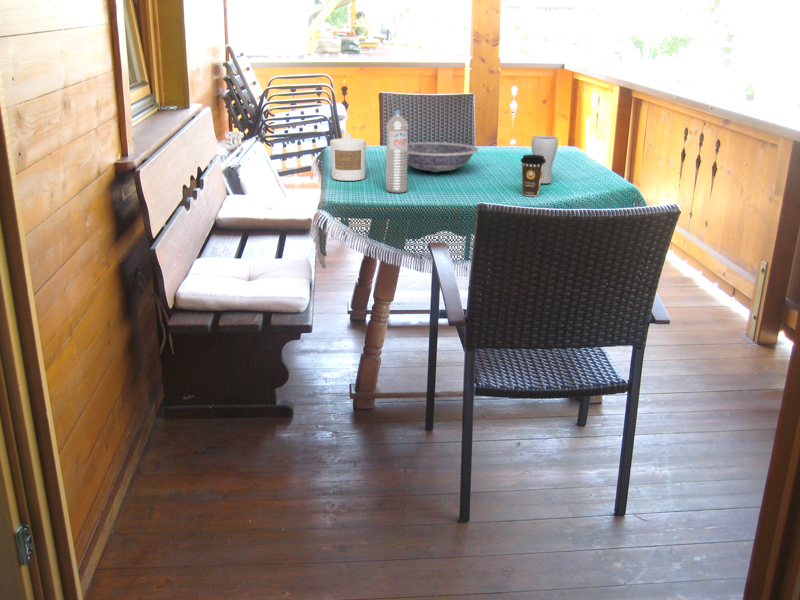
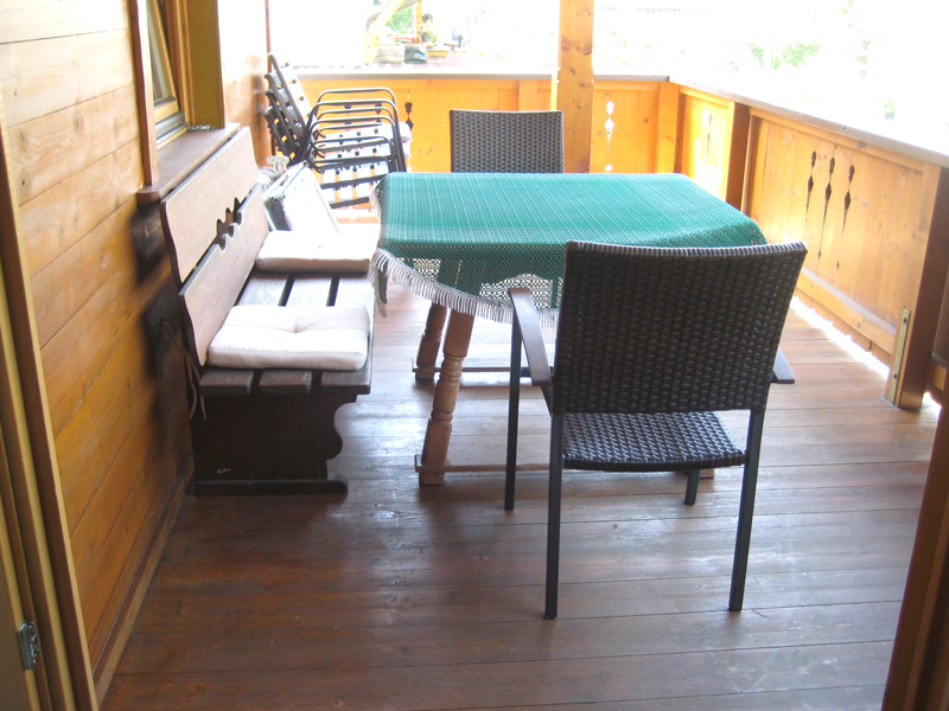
- bowl (435, 159)
- water bottle (397, 151)
- candle (348, 155)
- coffee cup (532, 175)
- drinking glass (544, 158)
